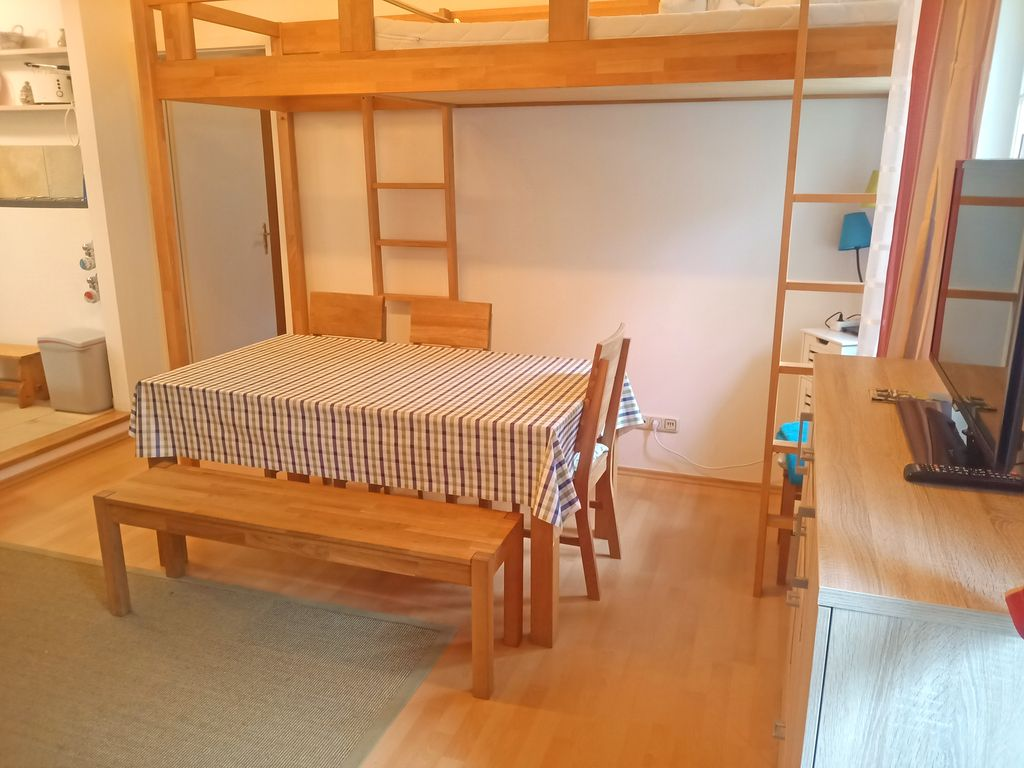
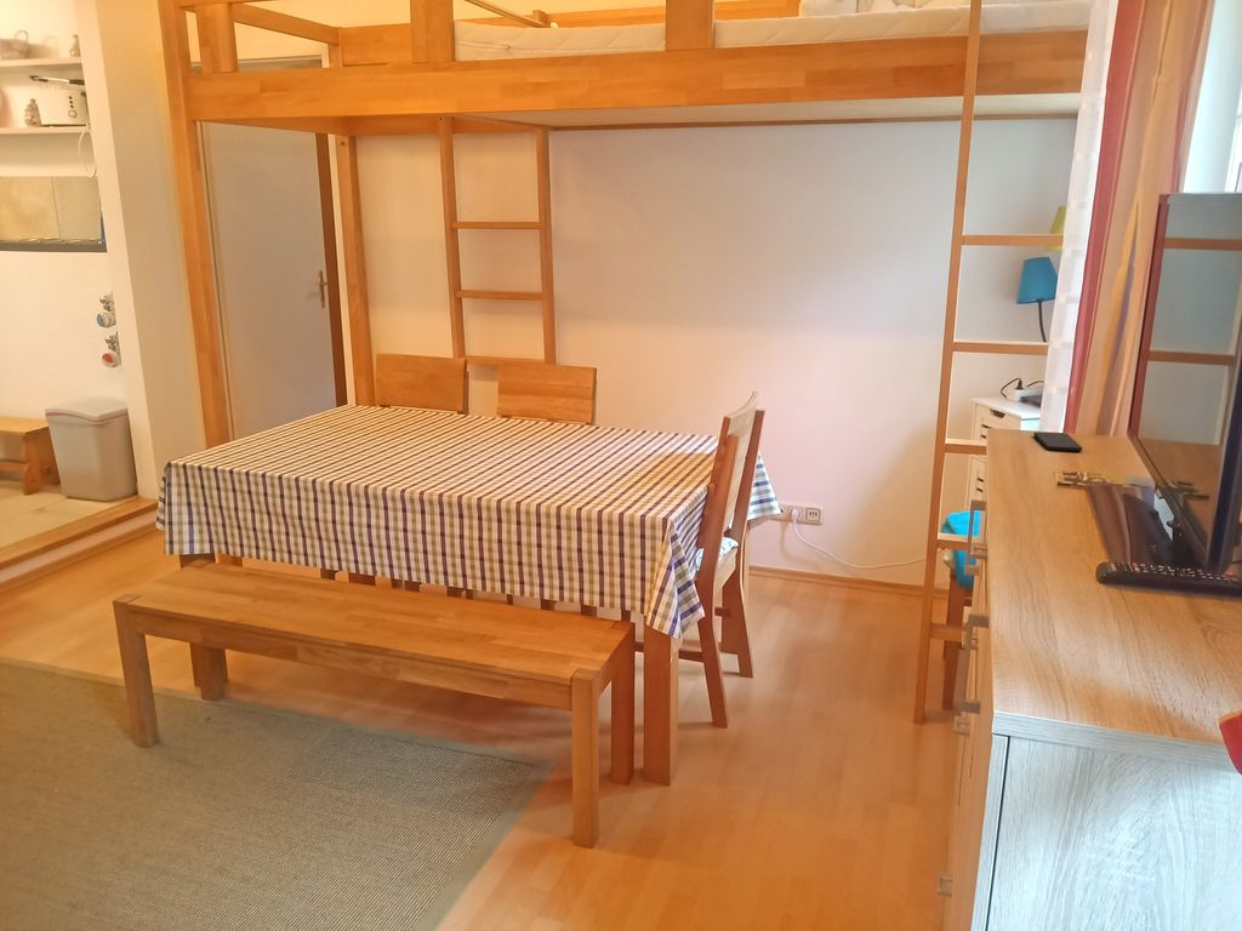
+ smartphone (1056, 440)
